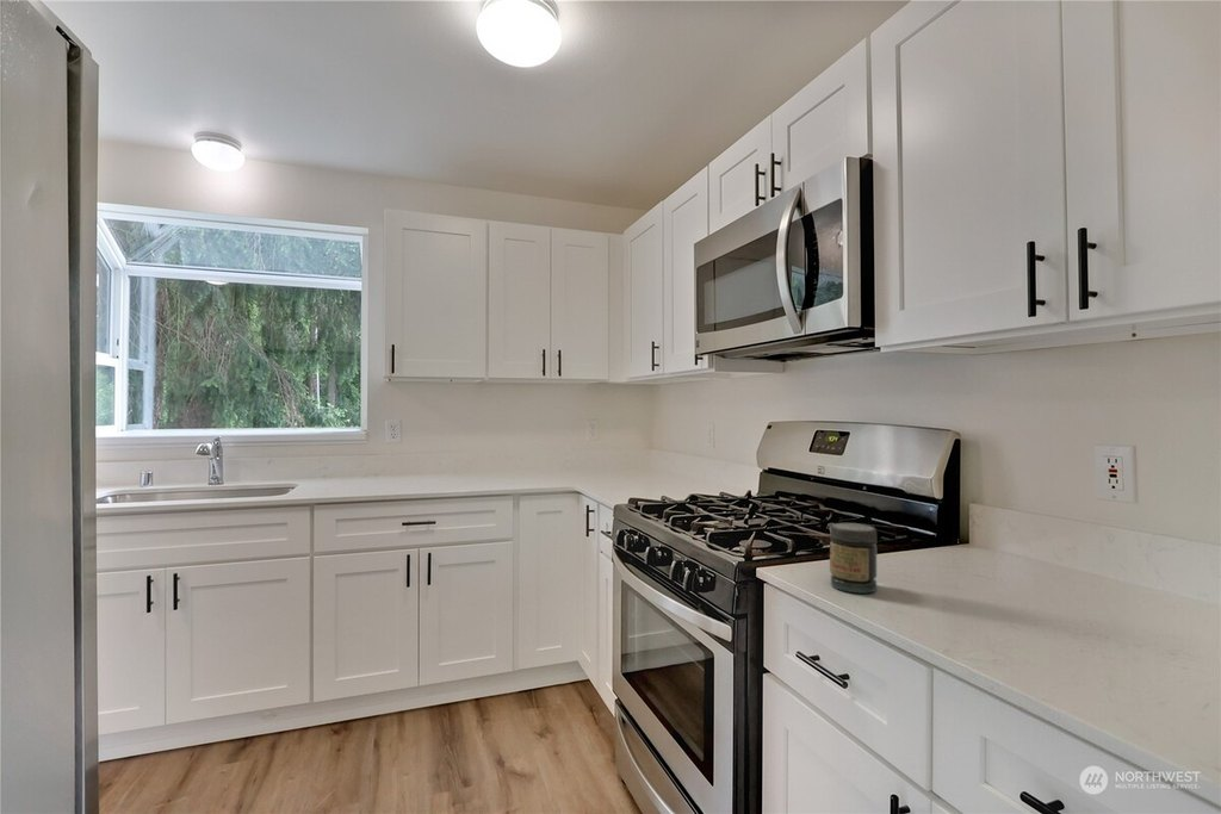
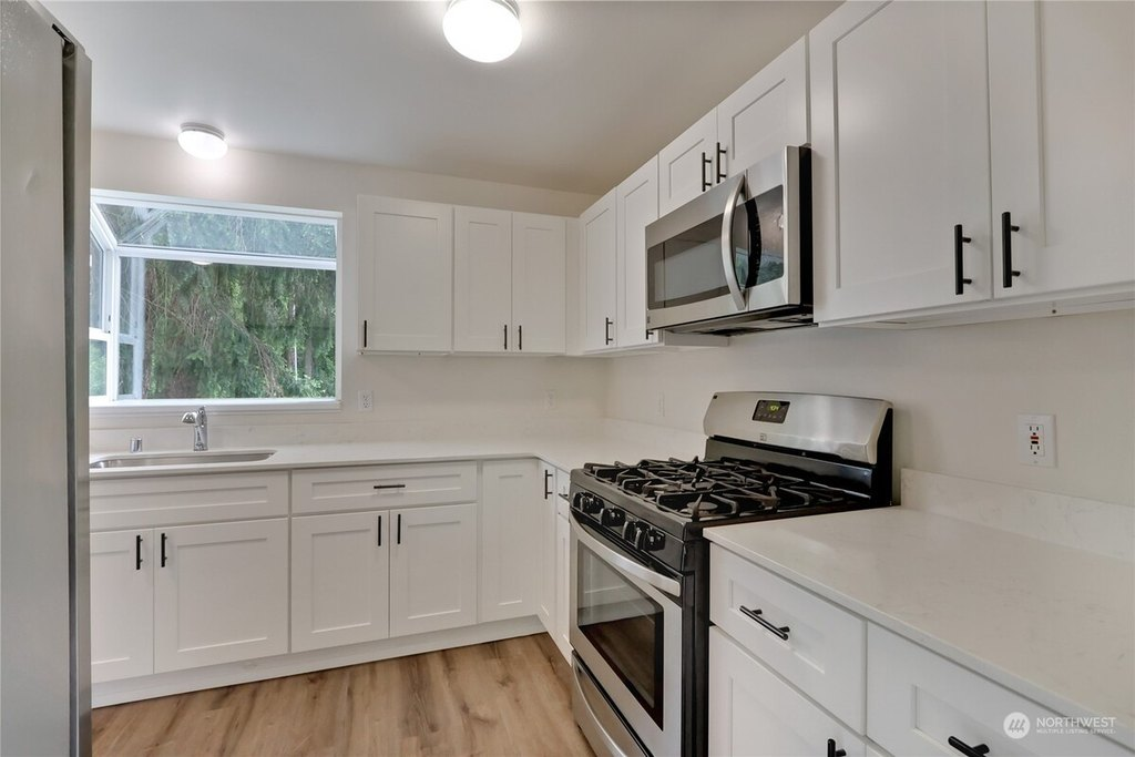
- jar (853, 555)
